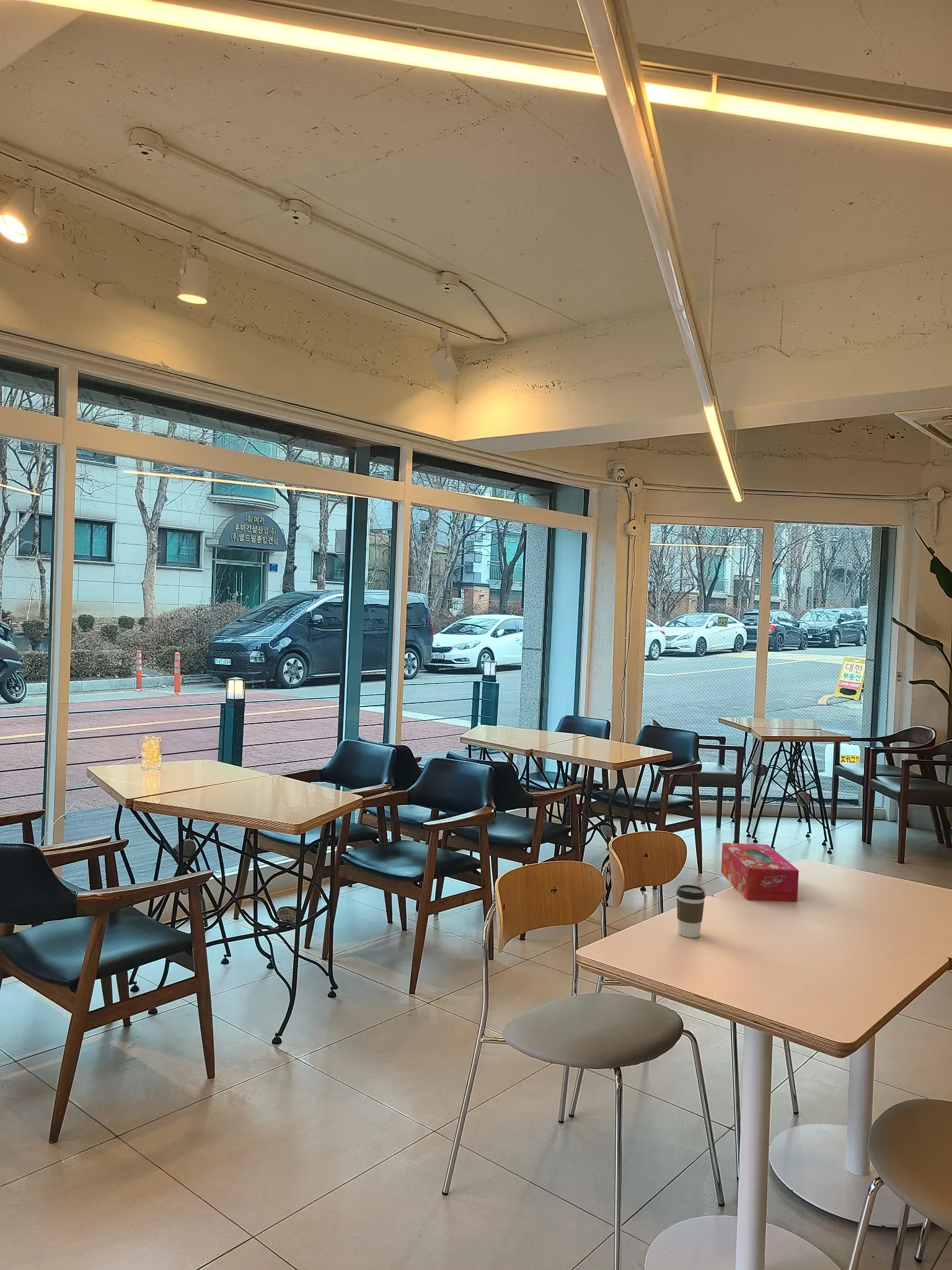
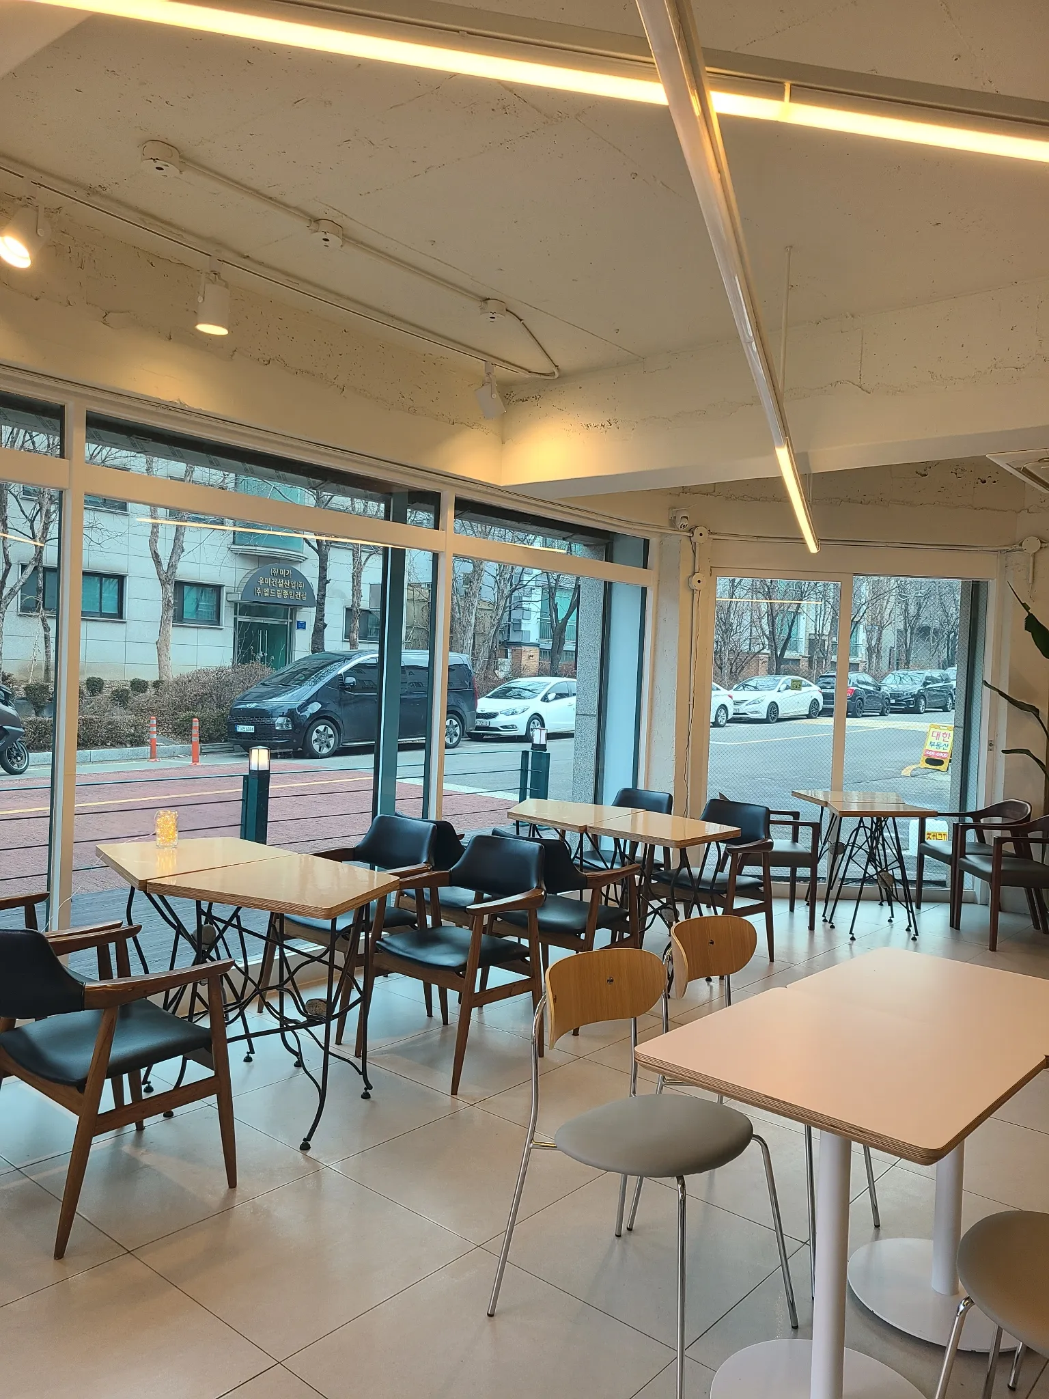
- tissue box (757, 871)
- coffee cup (690, 911)
